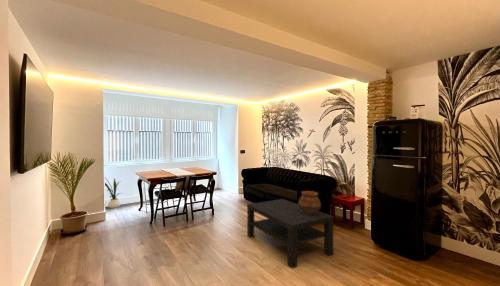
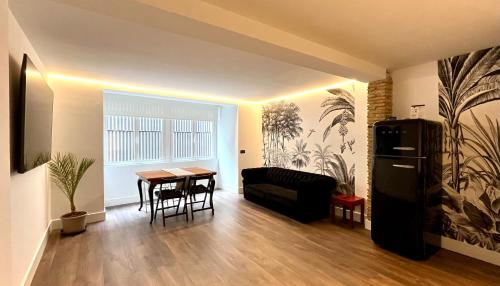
- ceramic pot (309, 202)
- house plant (112, 191)
- coffee table (286, 227)
